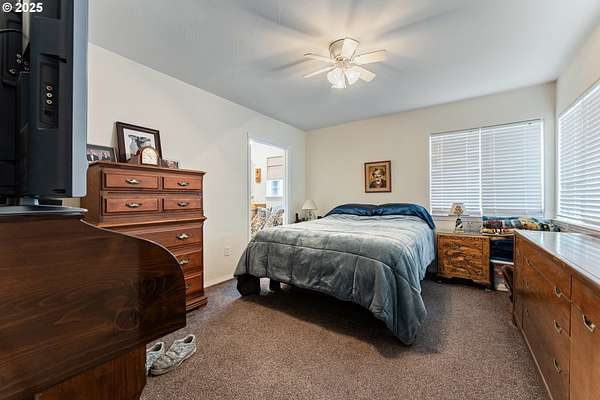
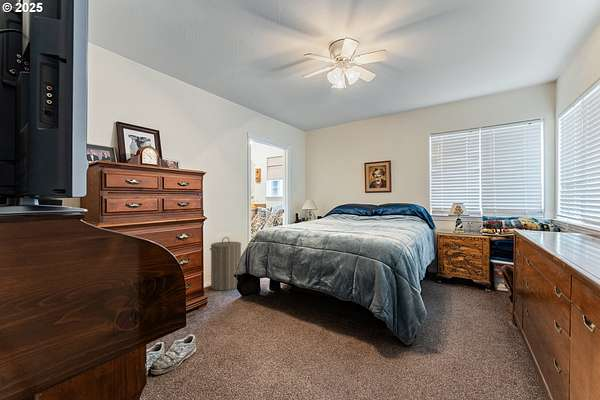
+ laundry hamper (226, 261)
